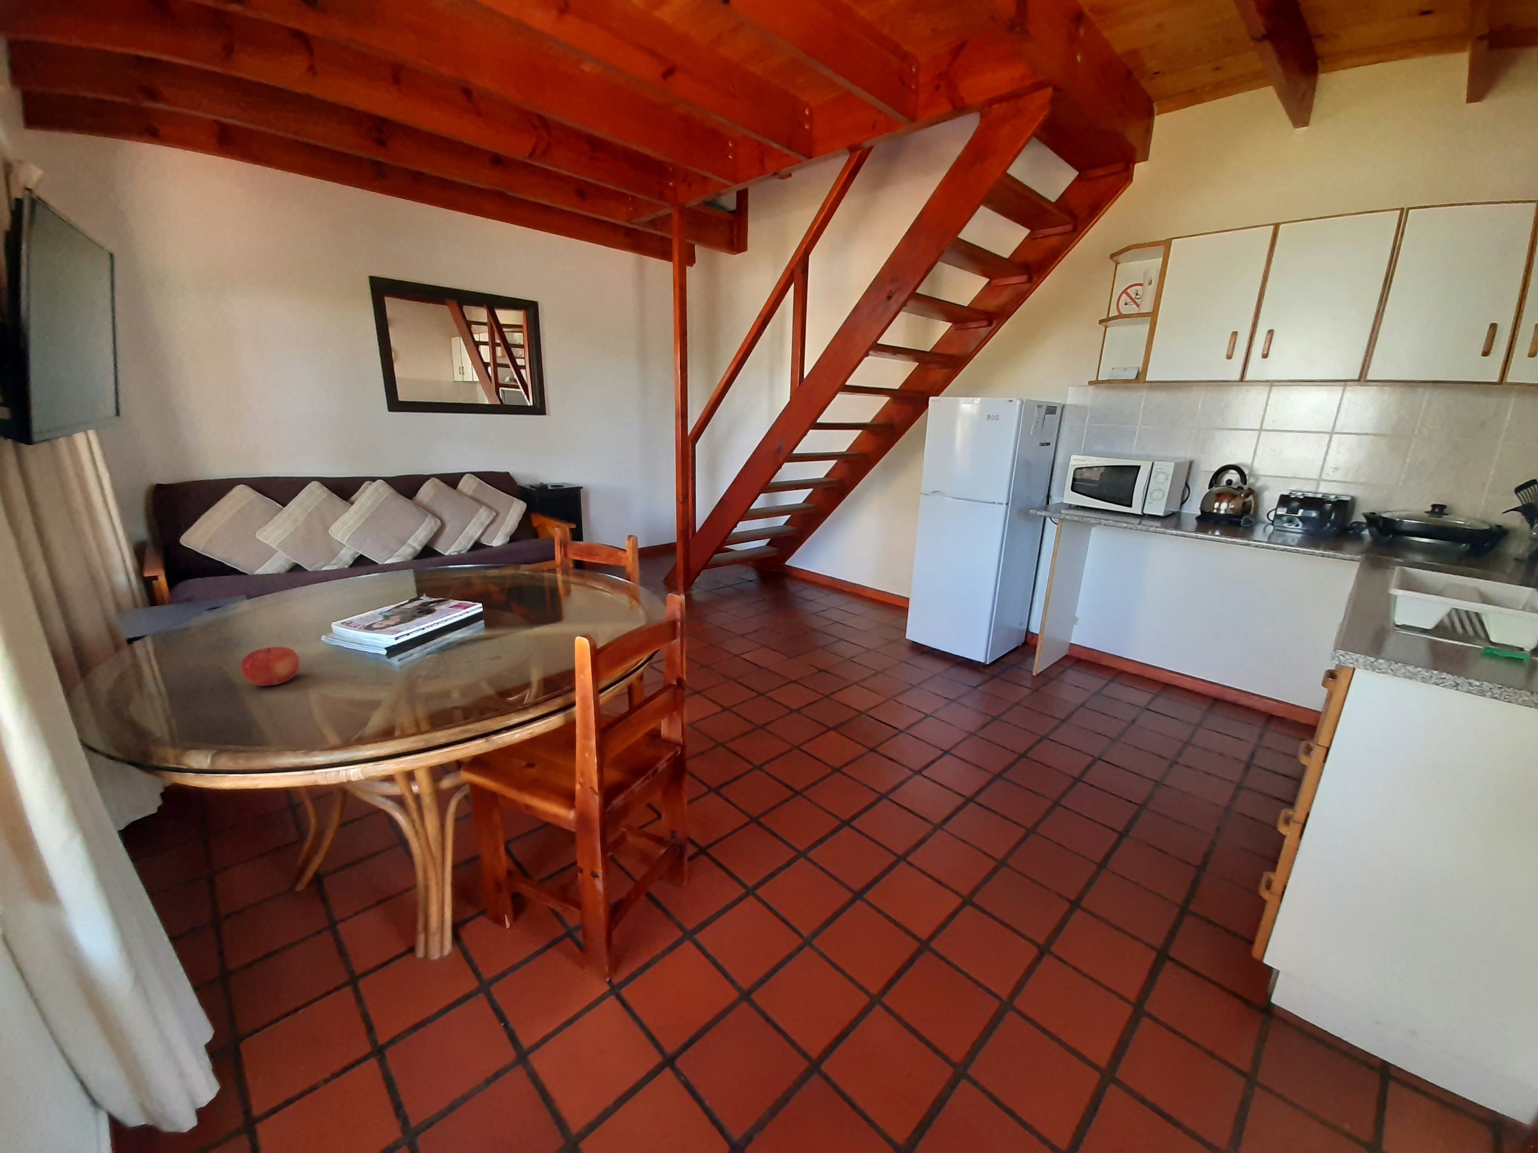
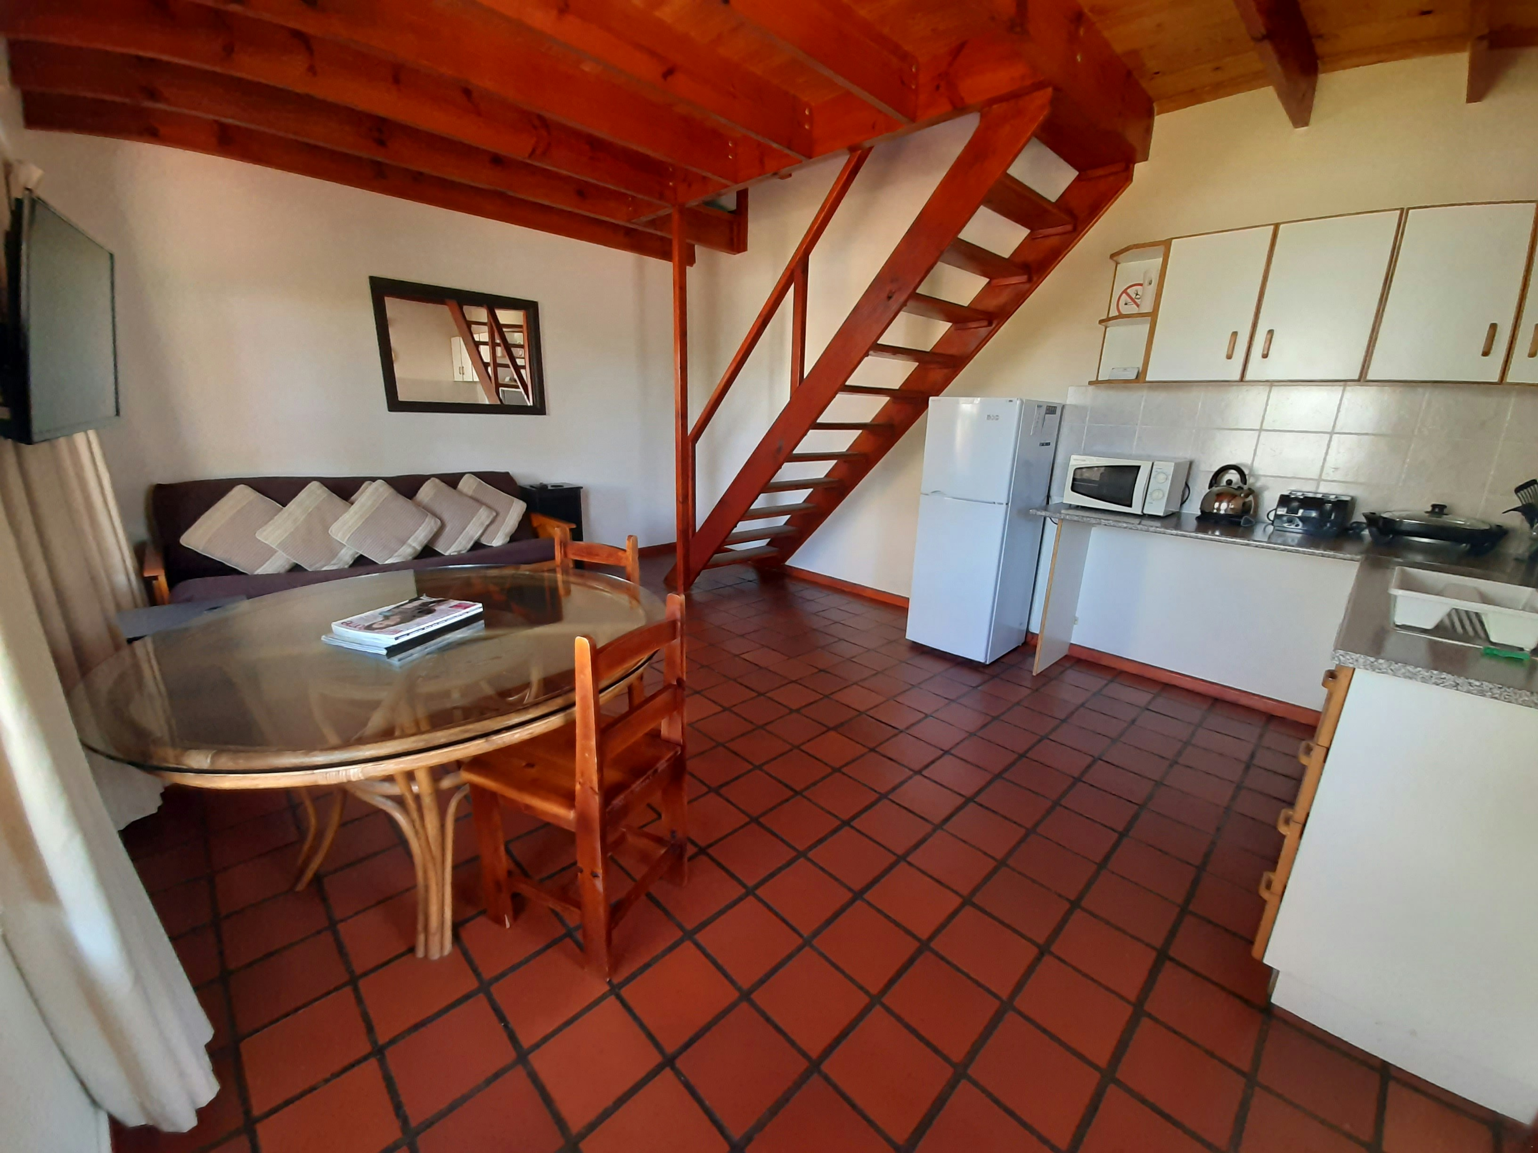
- fruit (270, 664)
